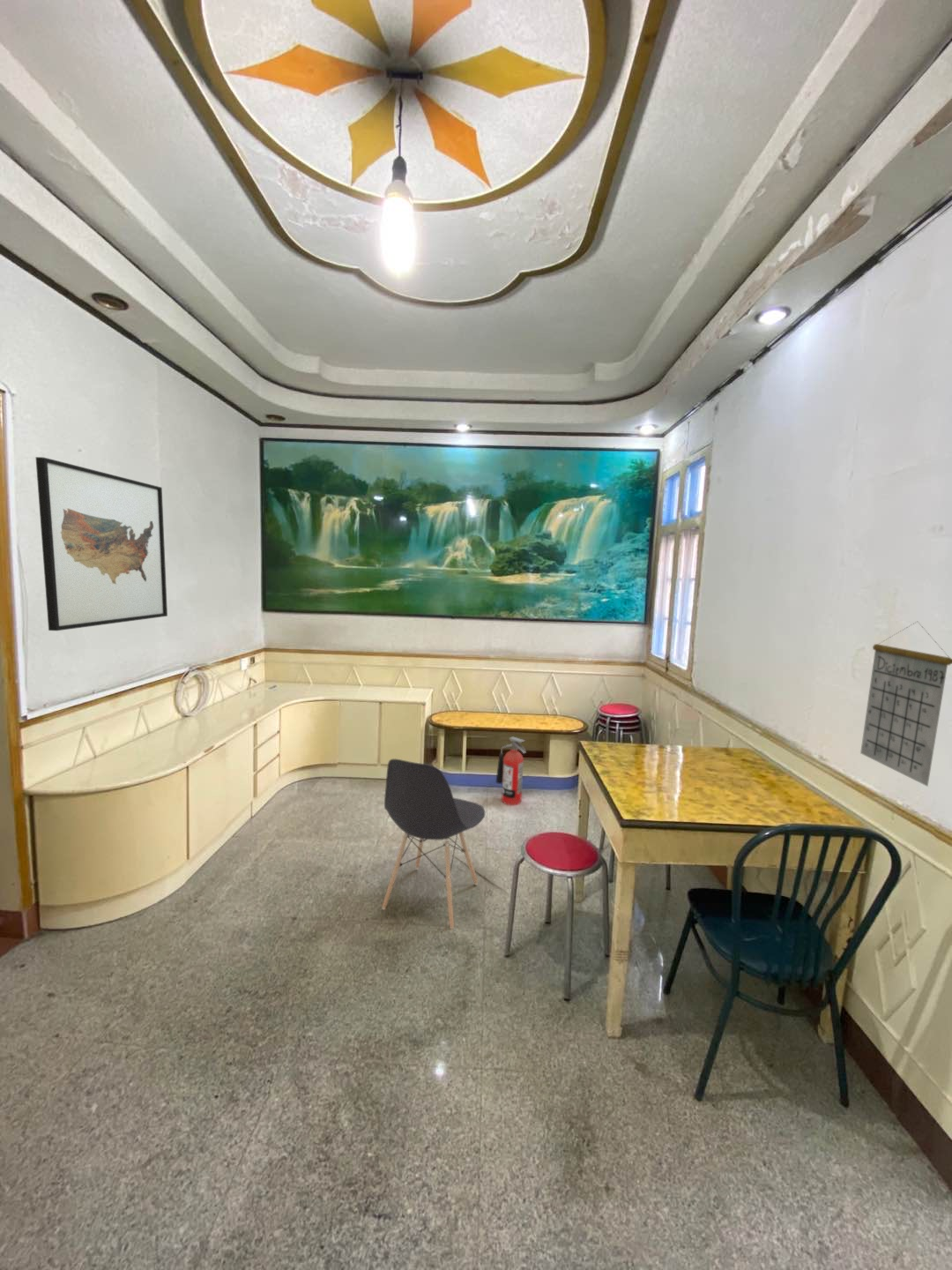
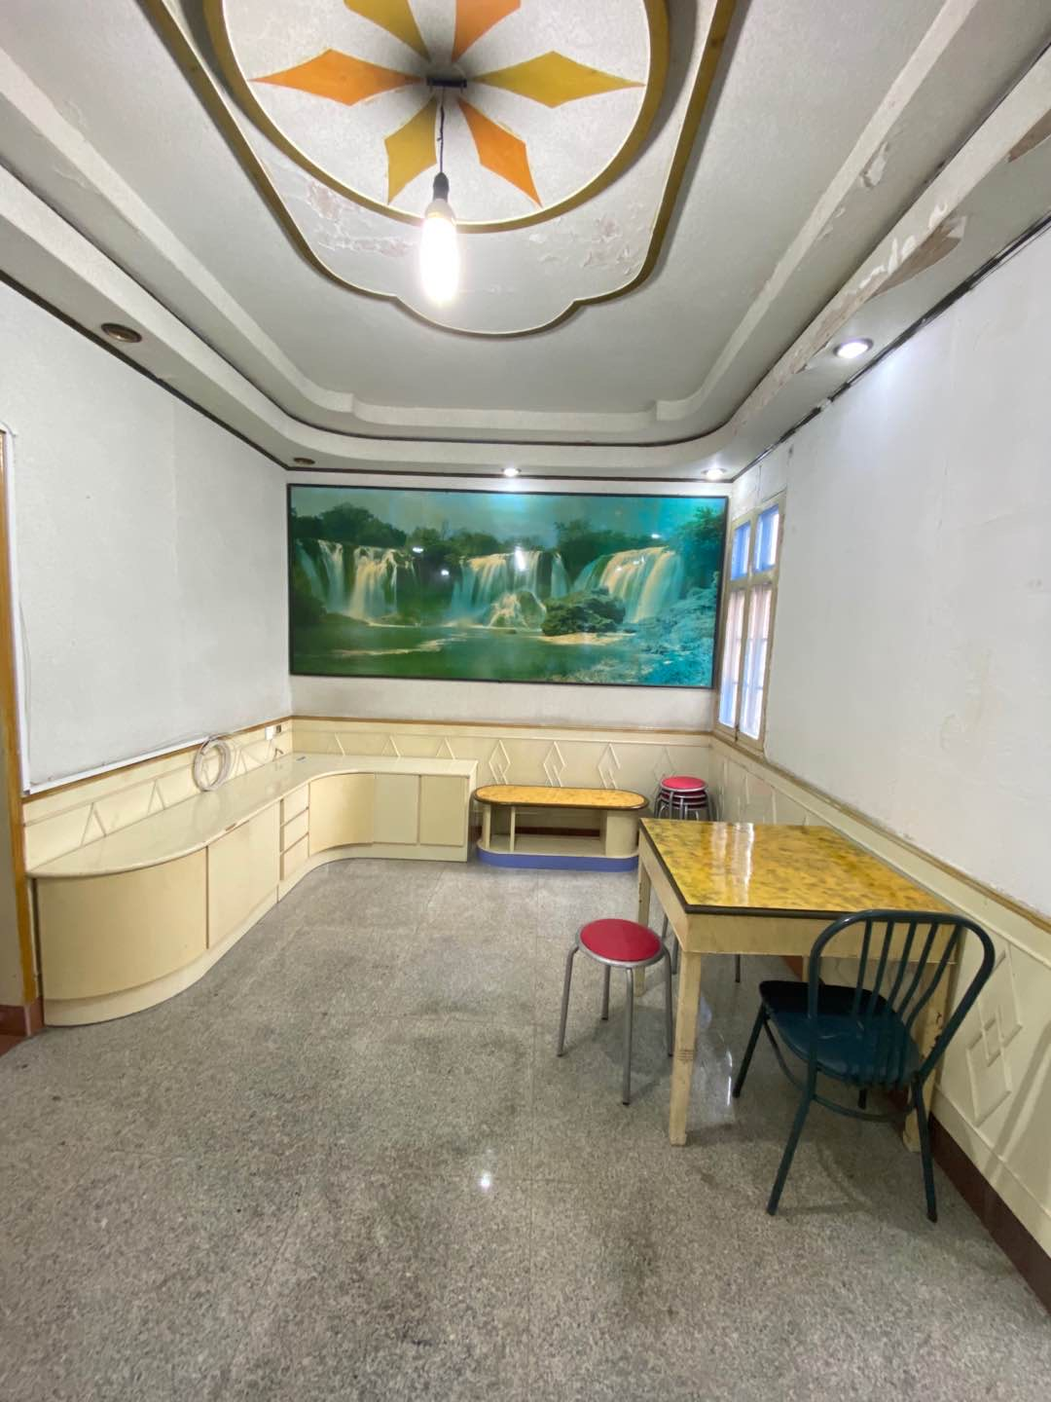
- calendar (903, 696)
- wall art (112, 549)
- chair (433, 822)
- fire extinguisher (512, 769)
